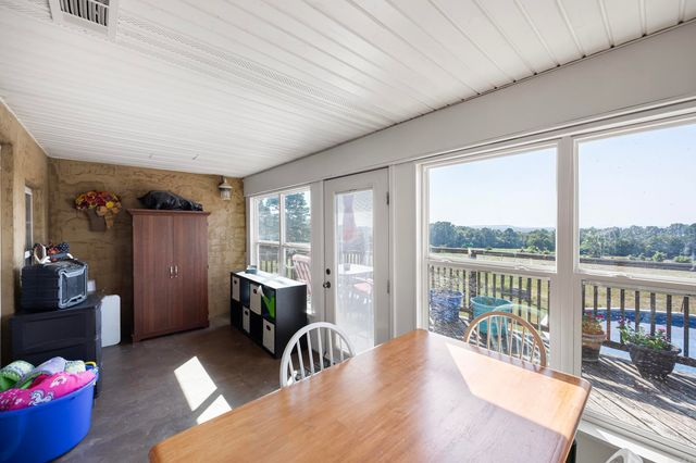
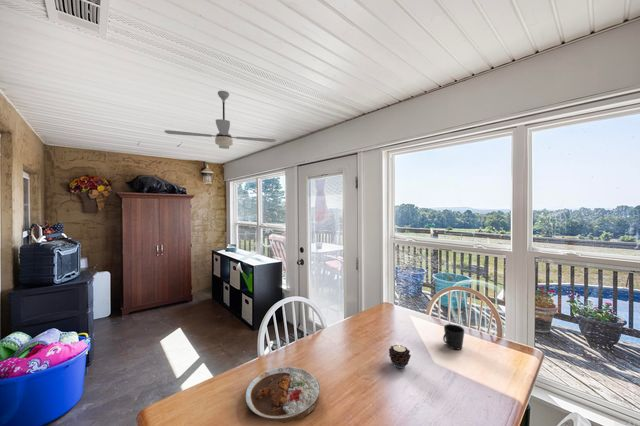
+ ceiling fan (223, 119)
+ cup (452, 337)
+ plate (283, 389)
+ candle (399, 354)
